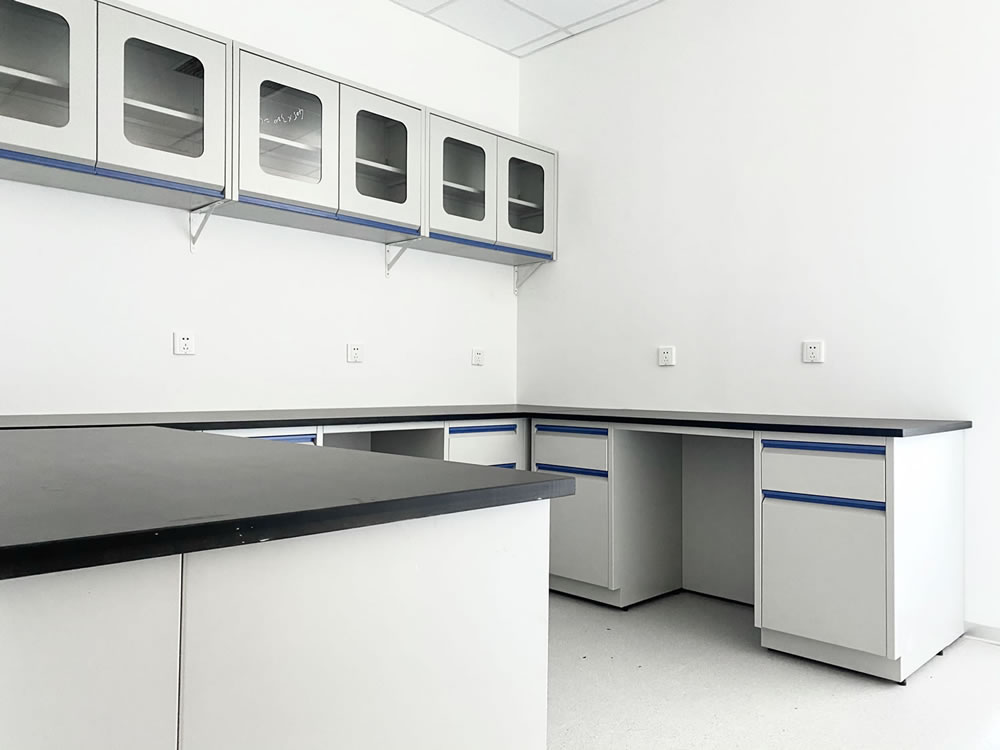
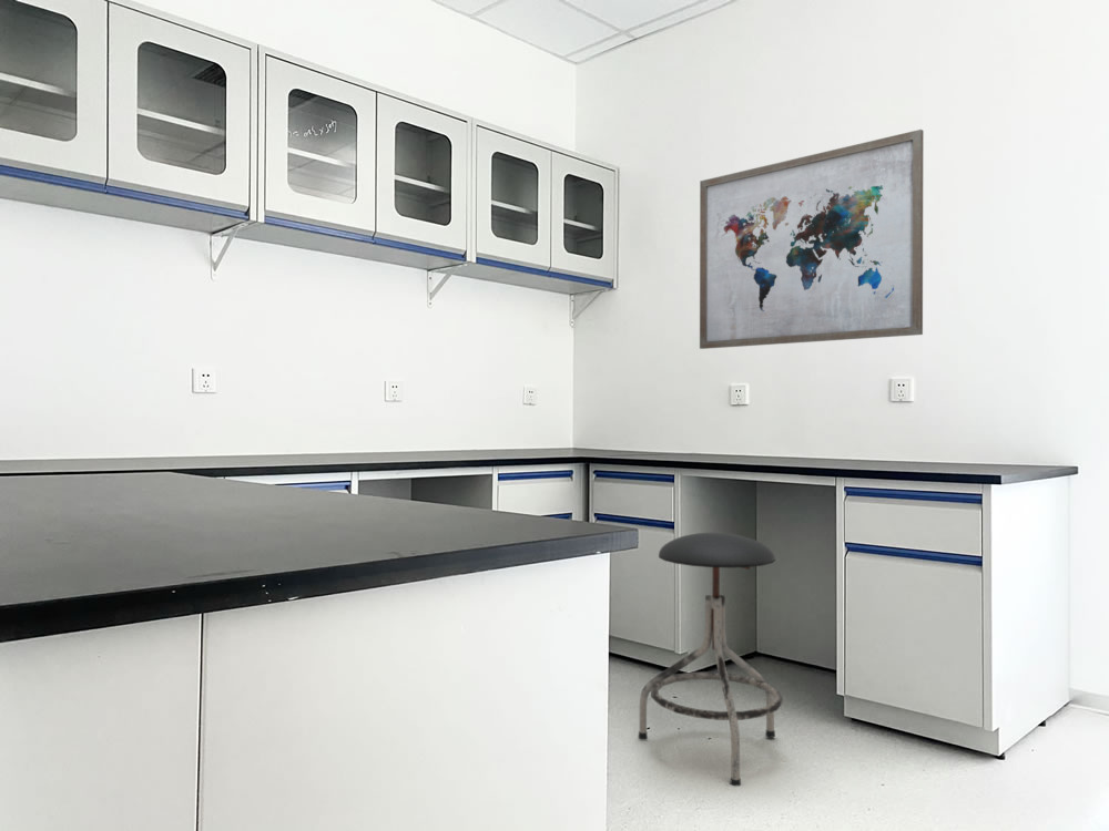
+ stool (718, 645)
+ wall art (800, 249)
